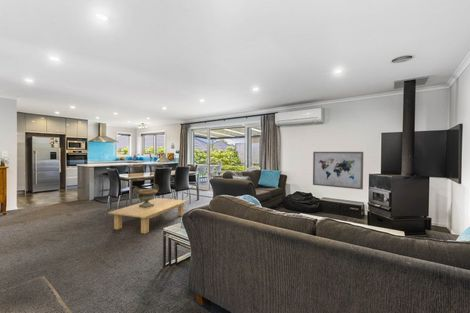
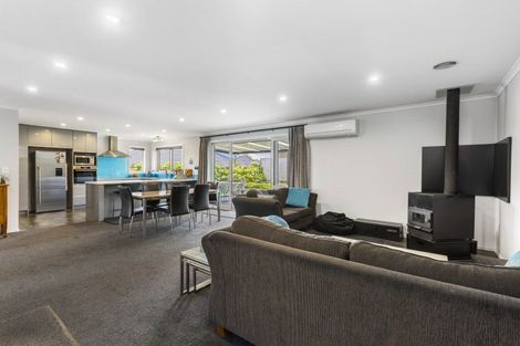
- coffee table (152, 213)
- wall art (336, 169)
- decorative urn (146, 195)
